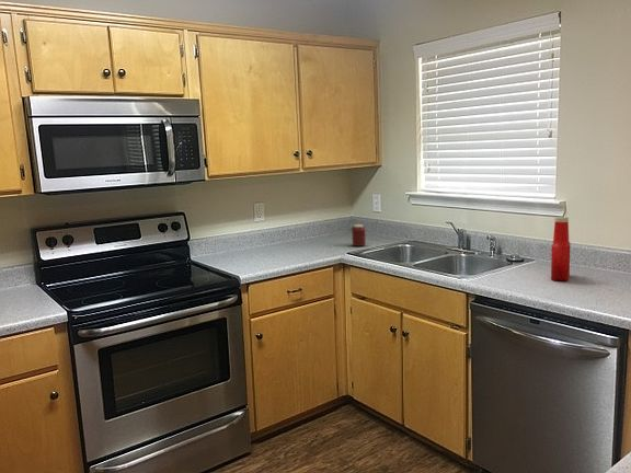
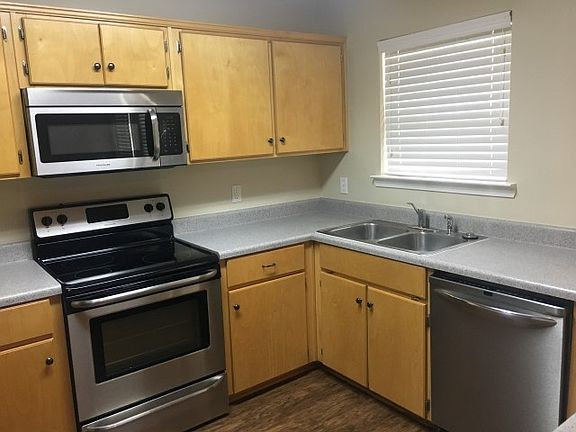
- soap bottle (561, 247)
- jar (356, 234)
